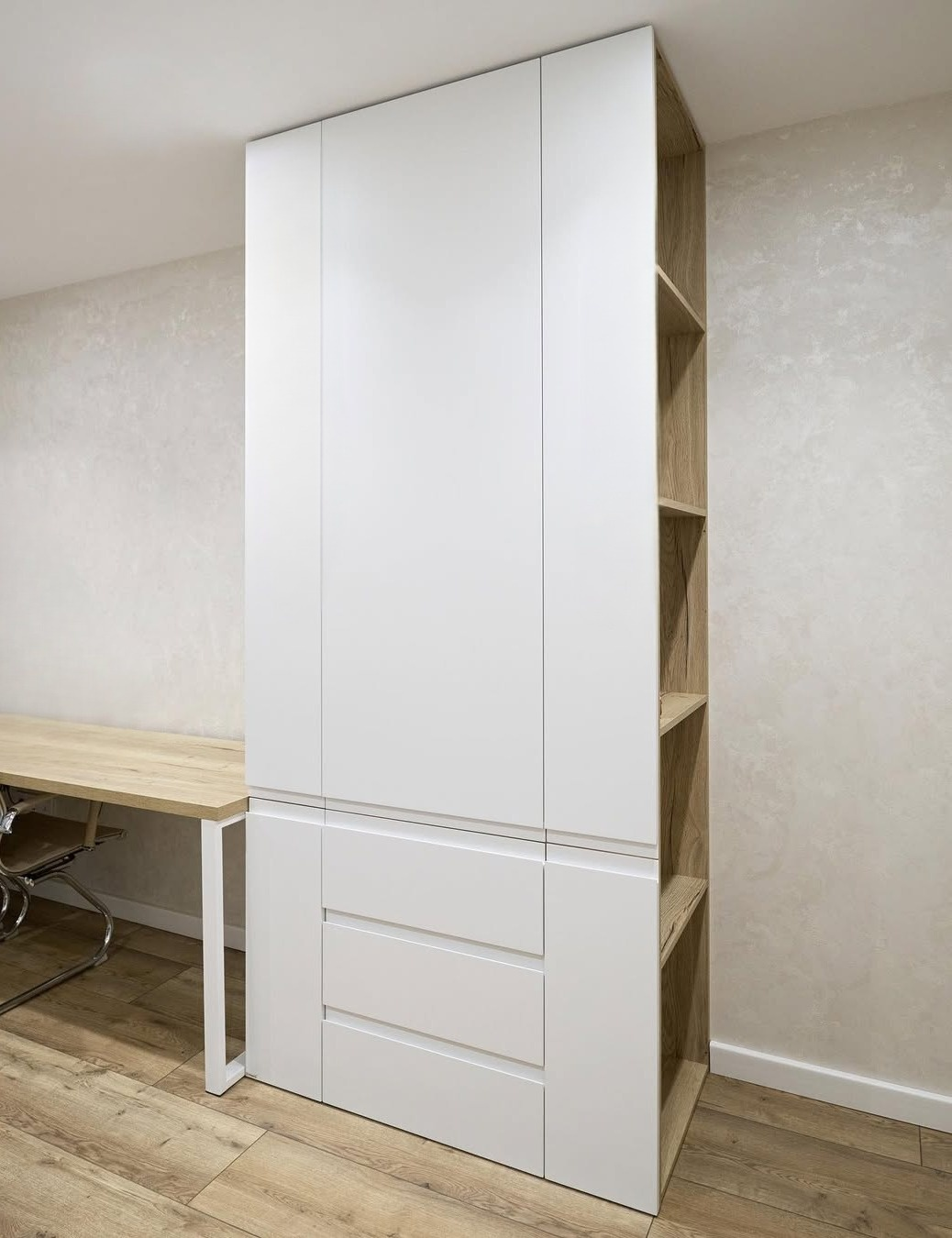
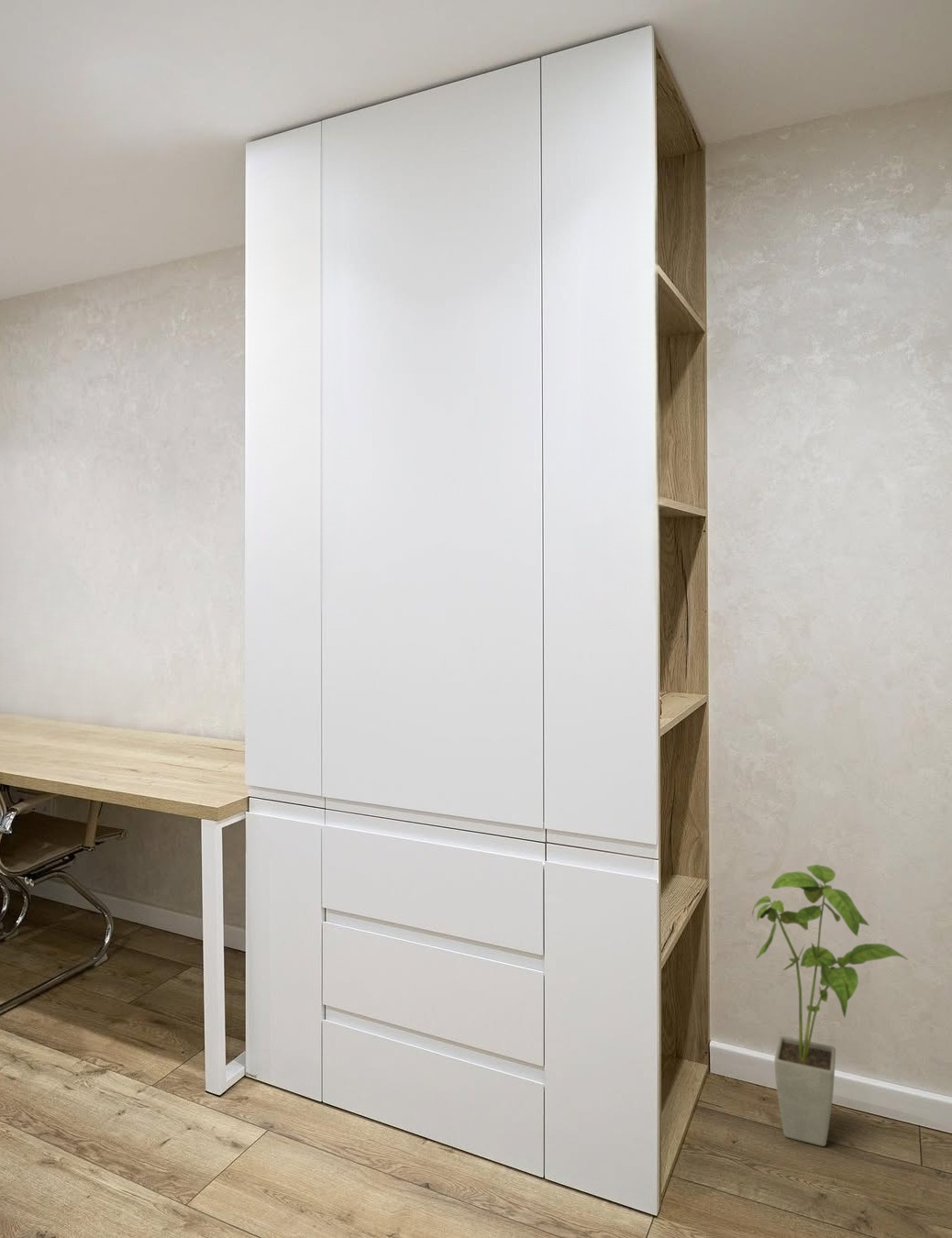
+ house plant (825, 1001)
